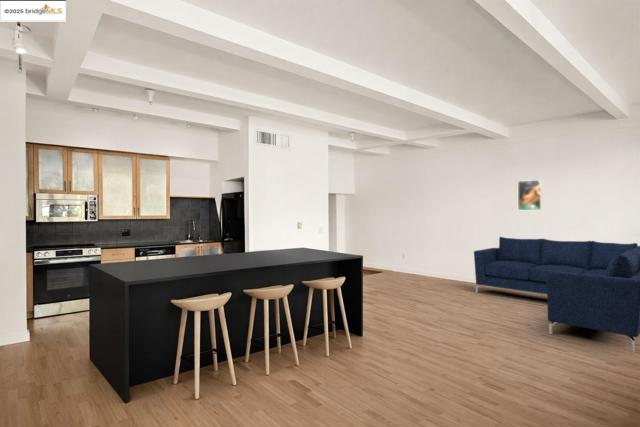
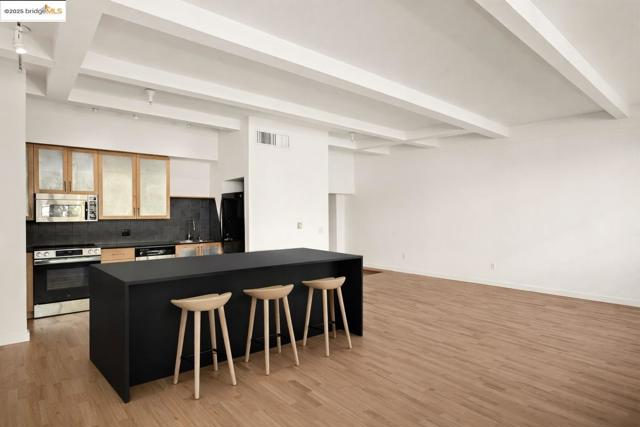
- sofa (544, 276)
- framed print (529, 195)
